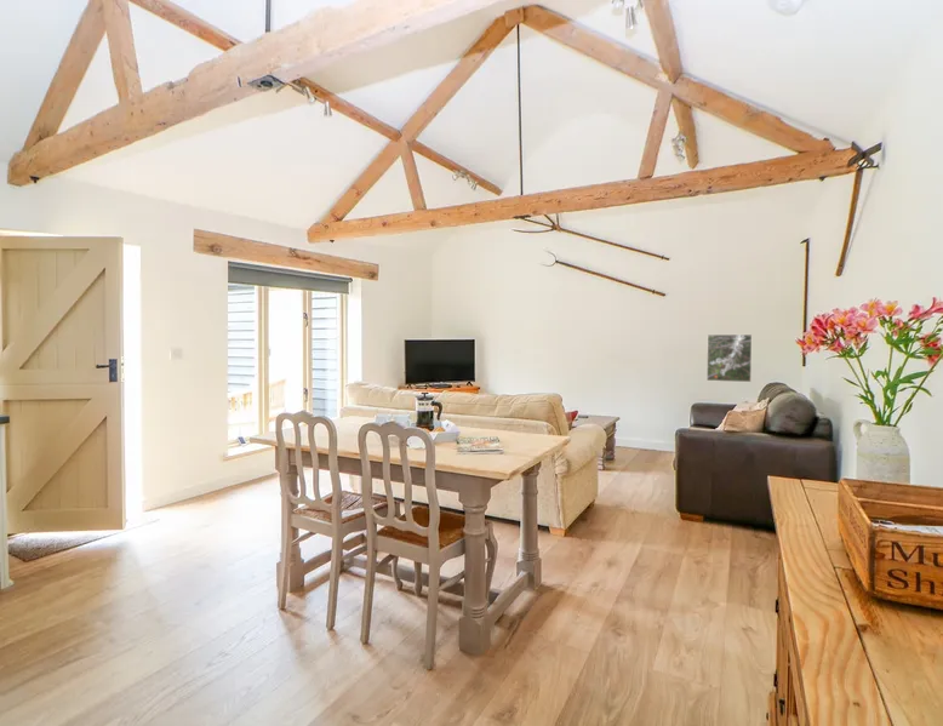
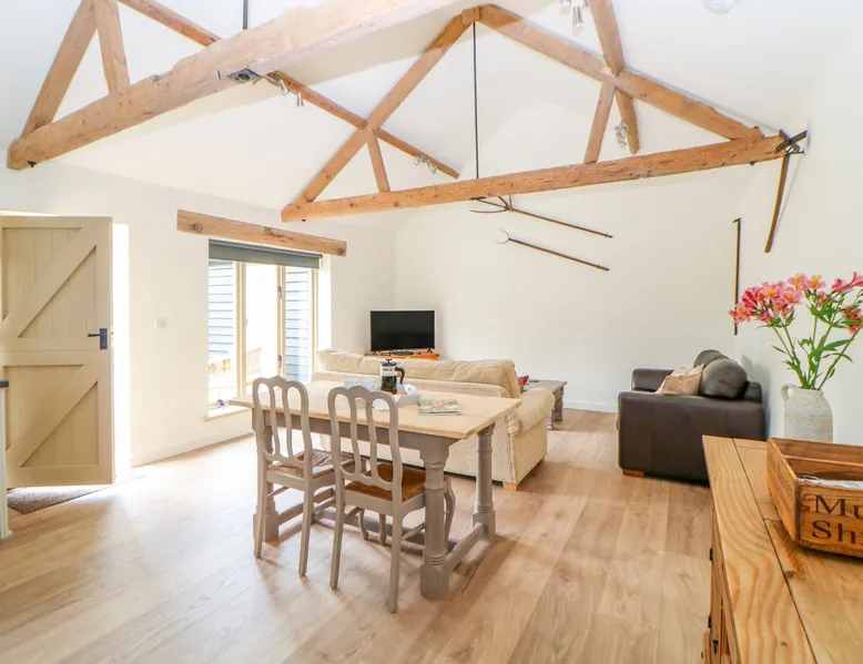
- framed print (728, 358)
